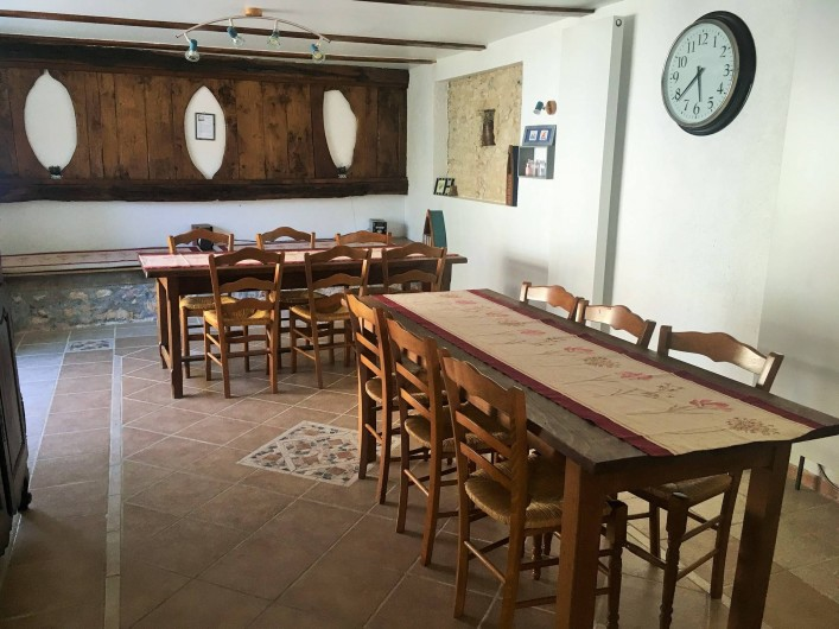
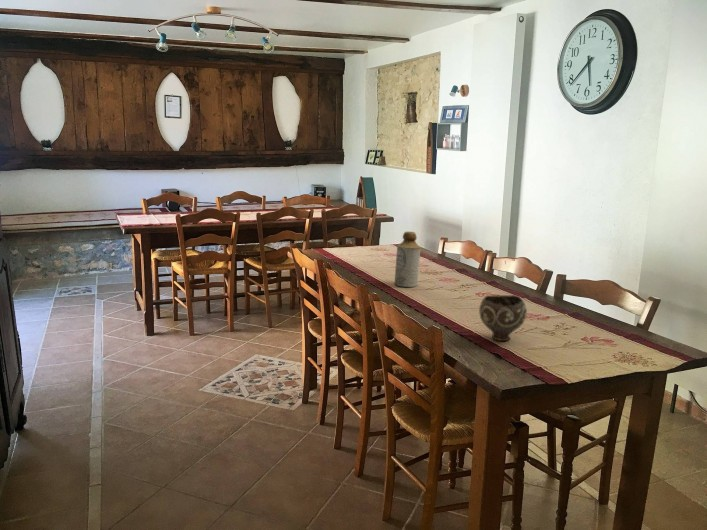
+ bowl (502, 318)
+ bottle (407, 258)
